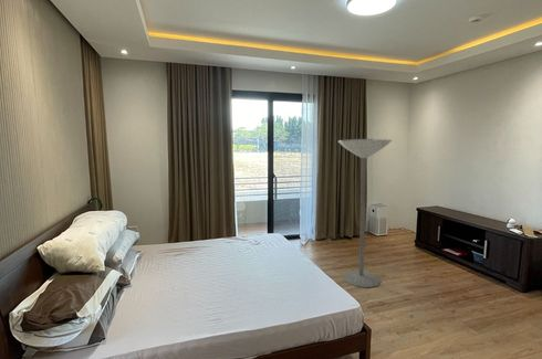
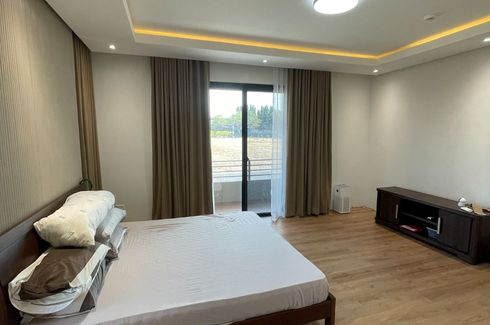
- floor lamp (362, 211)
